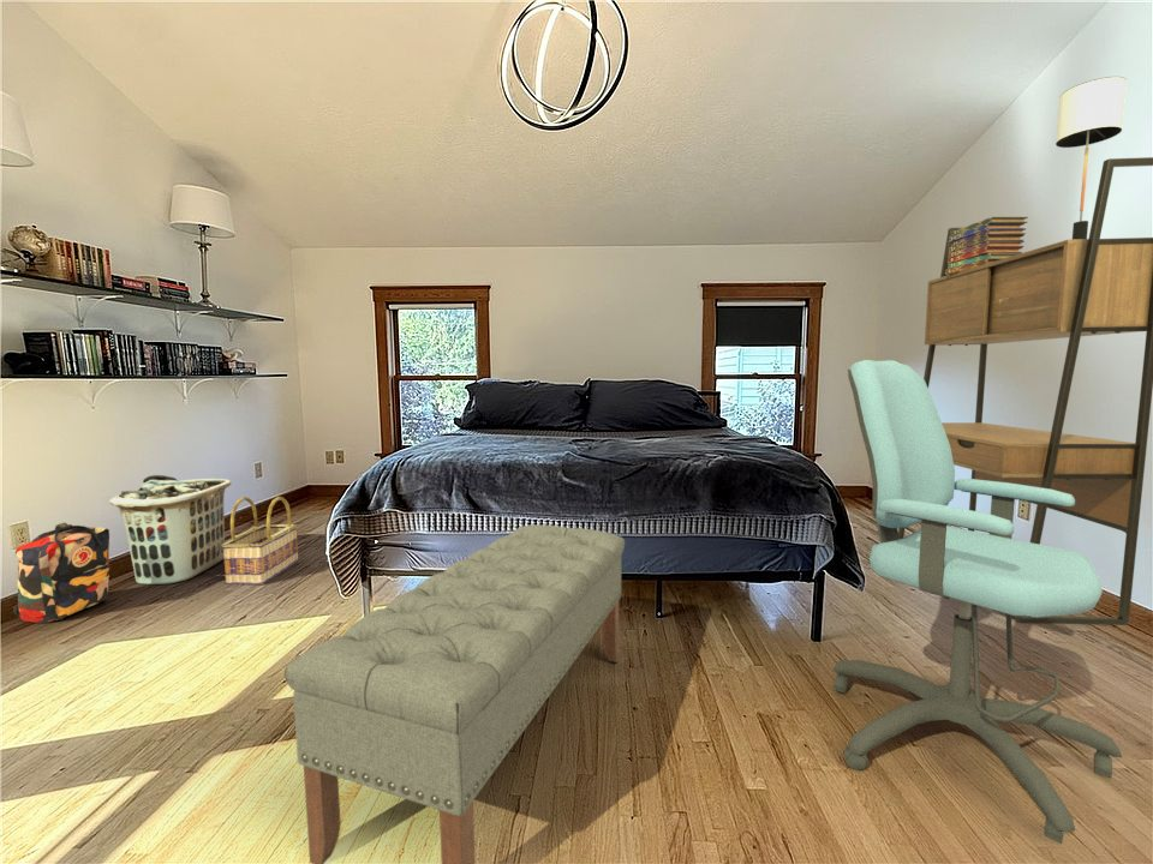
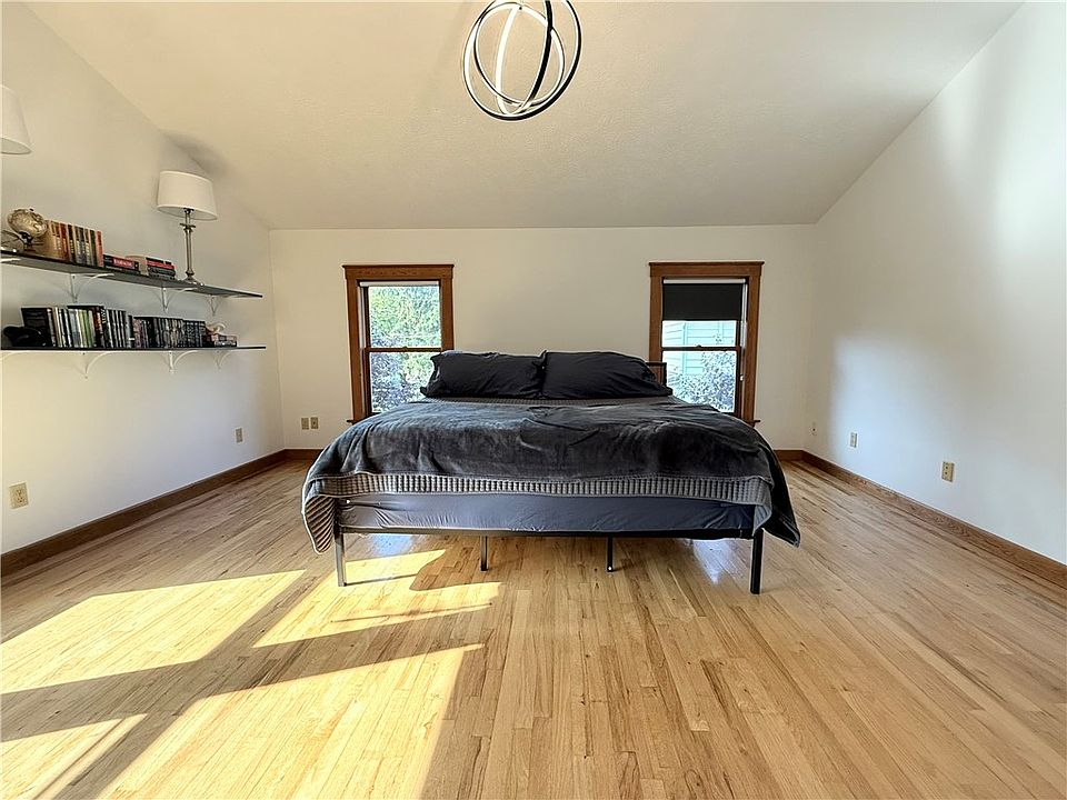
- desk (982, 396)
- bench (502, 655)
- basket (262, 535)
- backpack (62, 568)
- book stack (985, 246)
- table lamp (1085, 168)
- clothes hamper (177, 521)
- office chair (955, 554)
